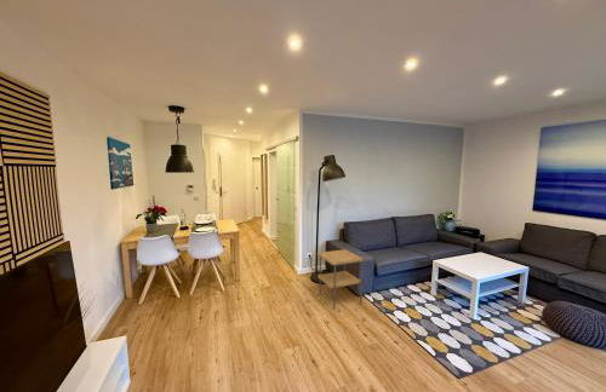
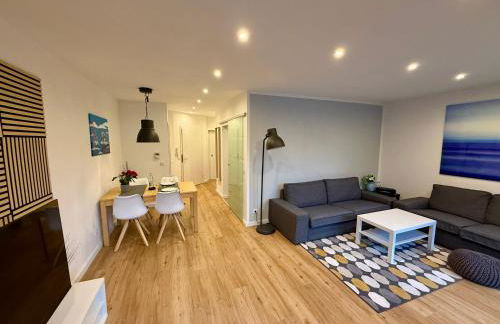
- side table (338, 277)
